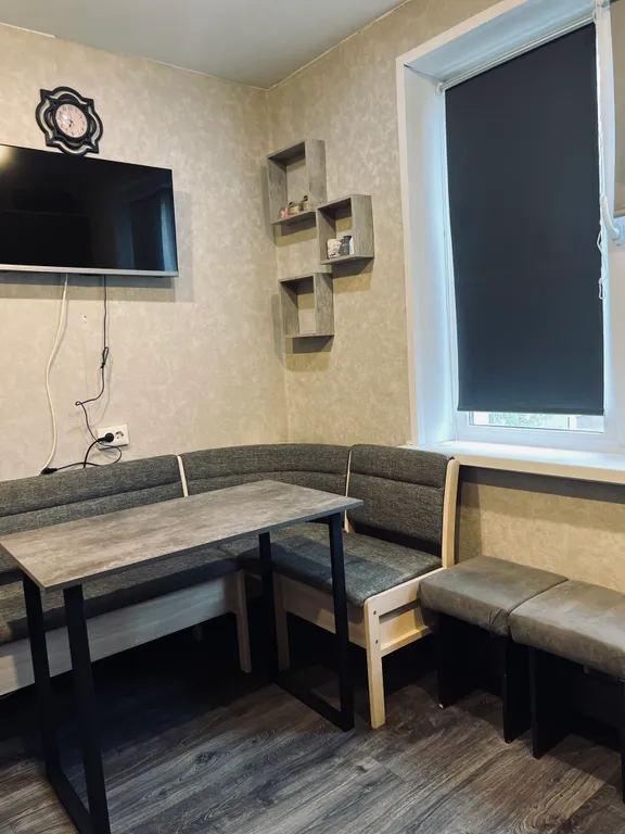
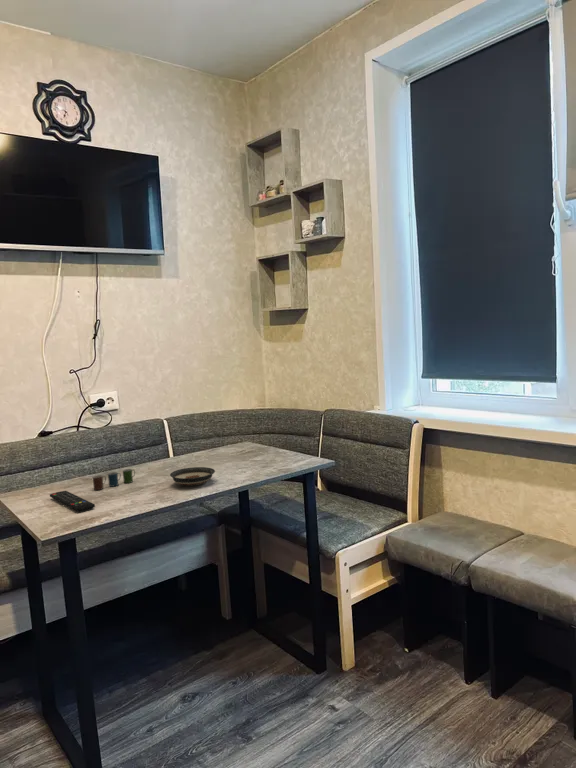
+ remote control (71, 501)
+ cup (114, 474)
+ saucer (193, 477)
